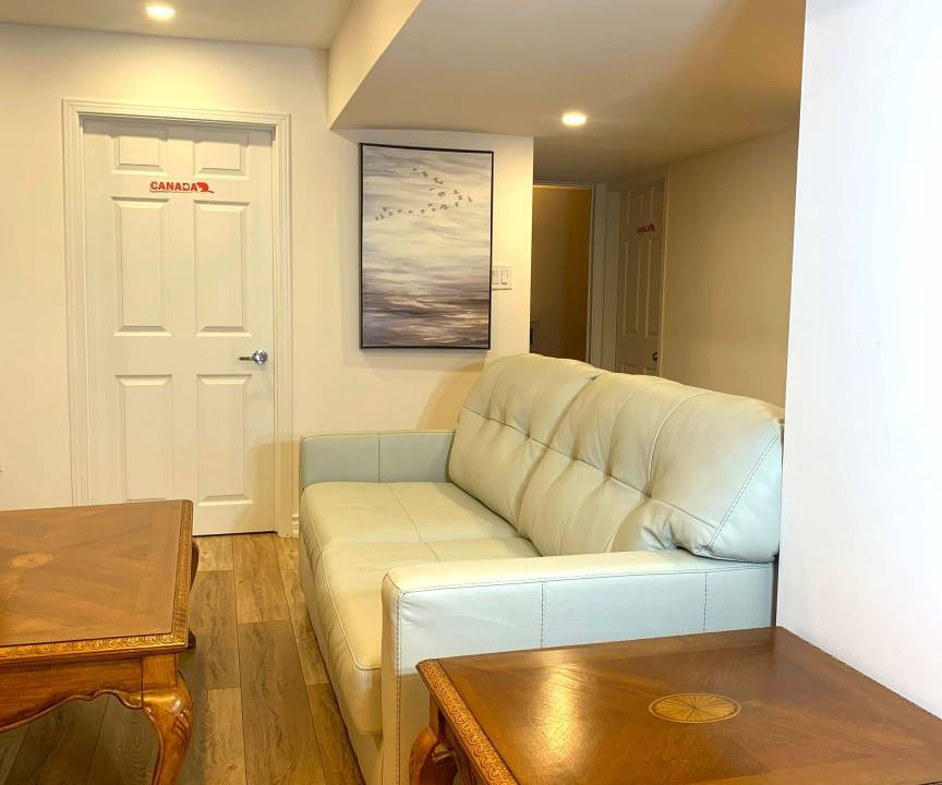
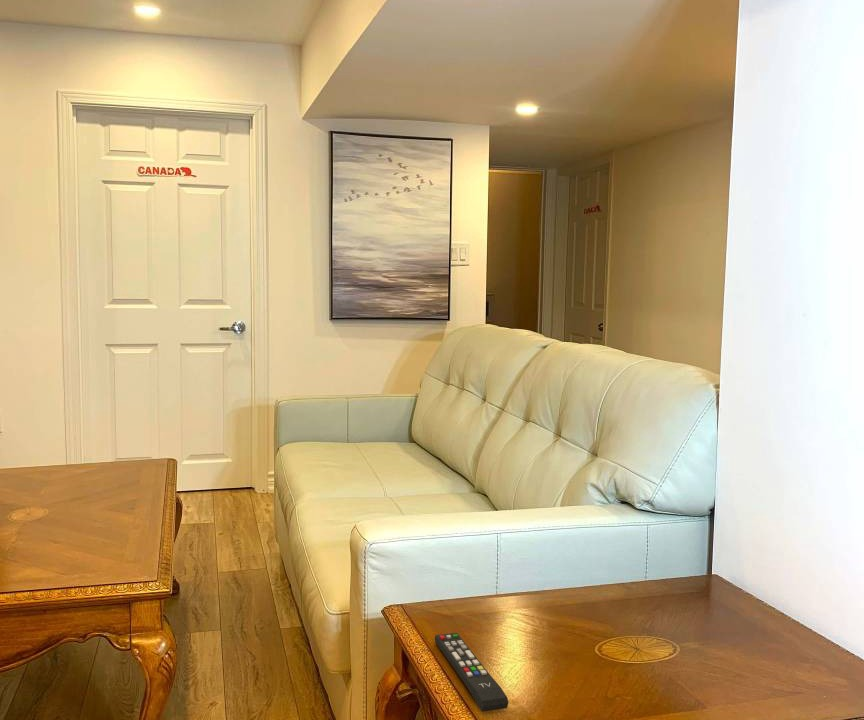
+ remote control (468, 668)
